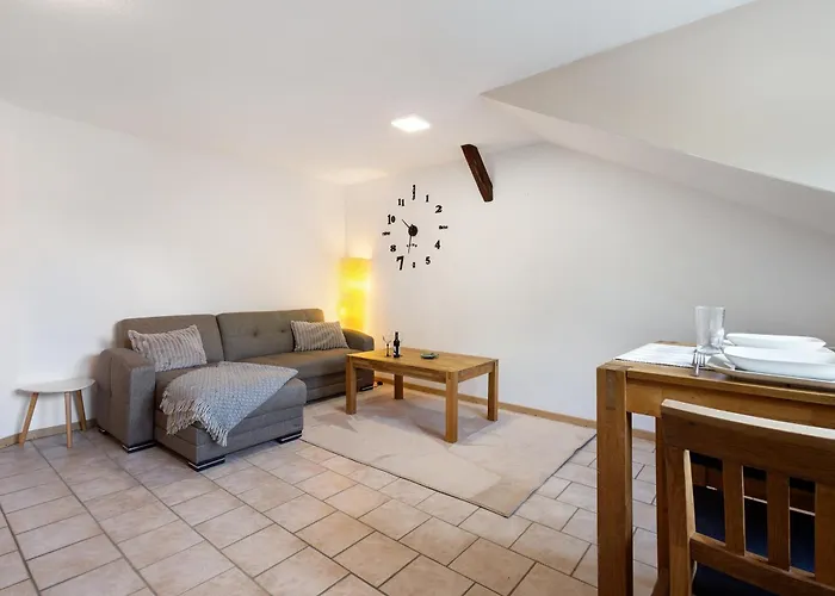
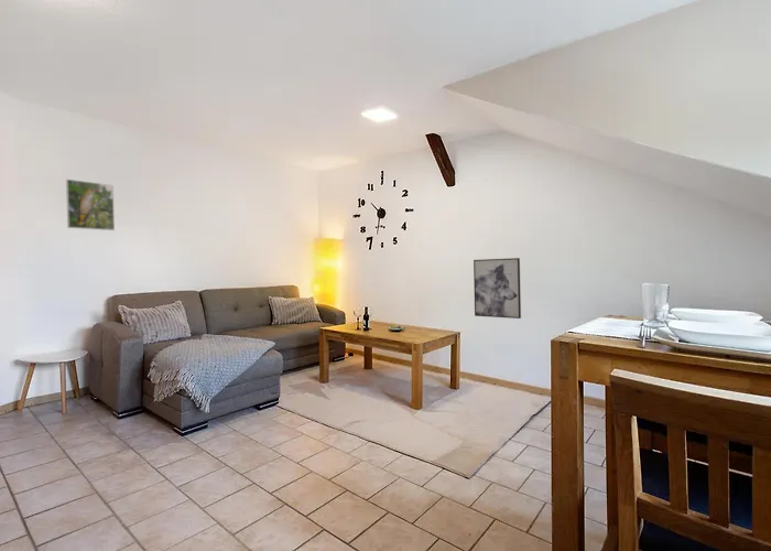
+ wall art (496, 288)
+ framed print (90, 205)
